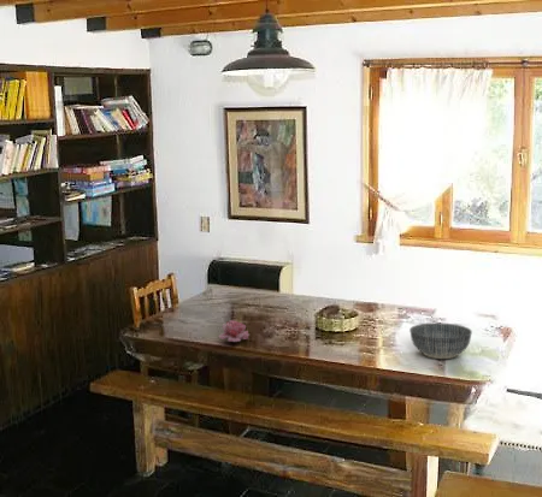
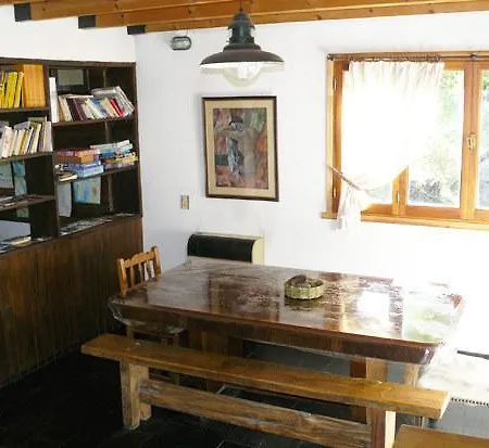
- bowl (440, 342)
- flower (235, 331)
